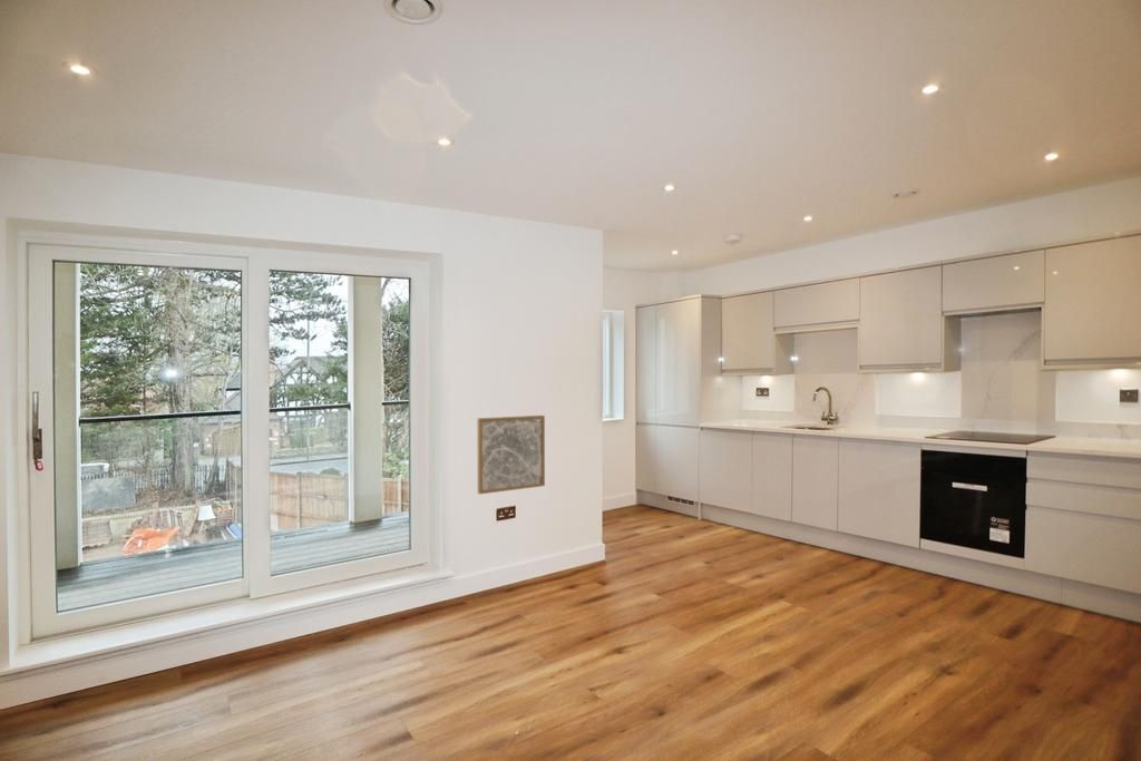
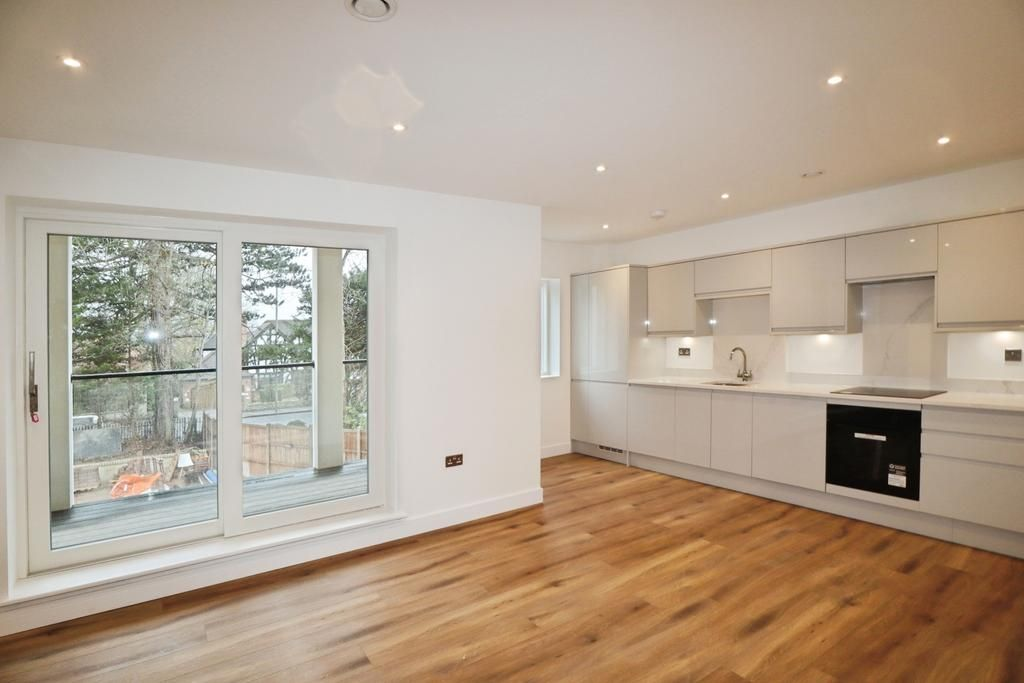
- wall art (511, 452)
